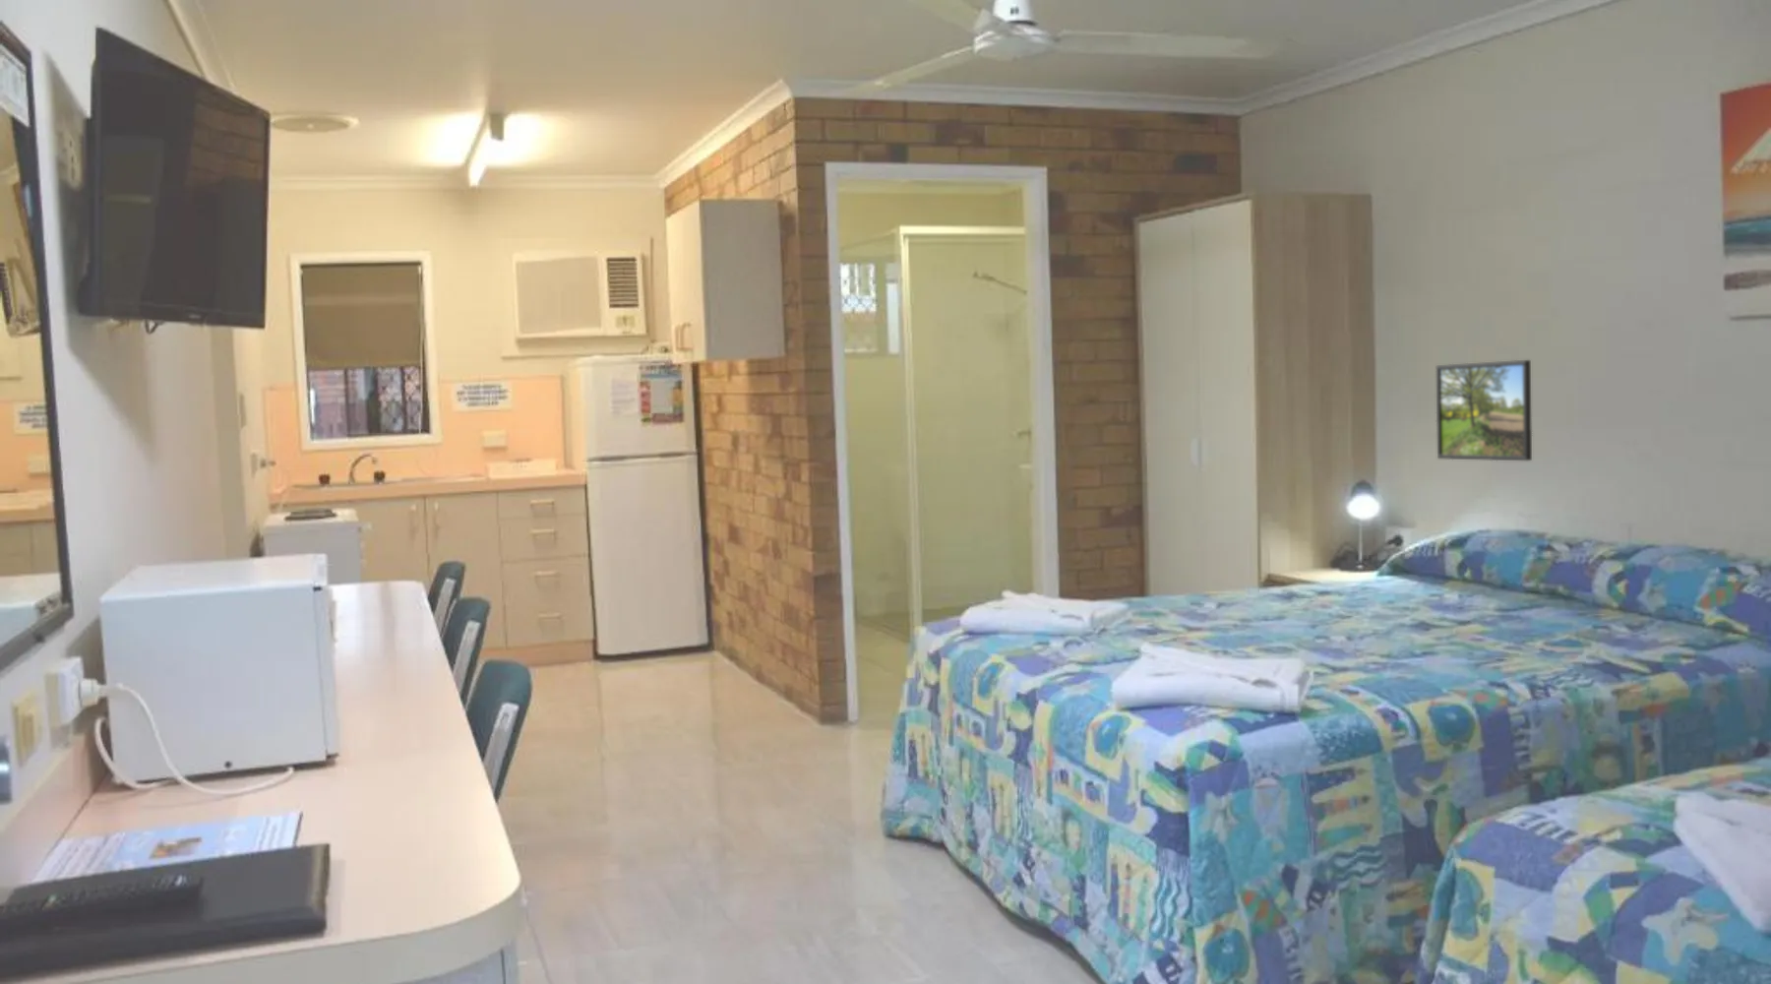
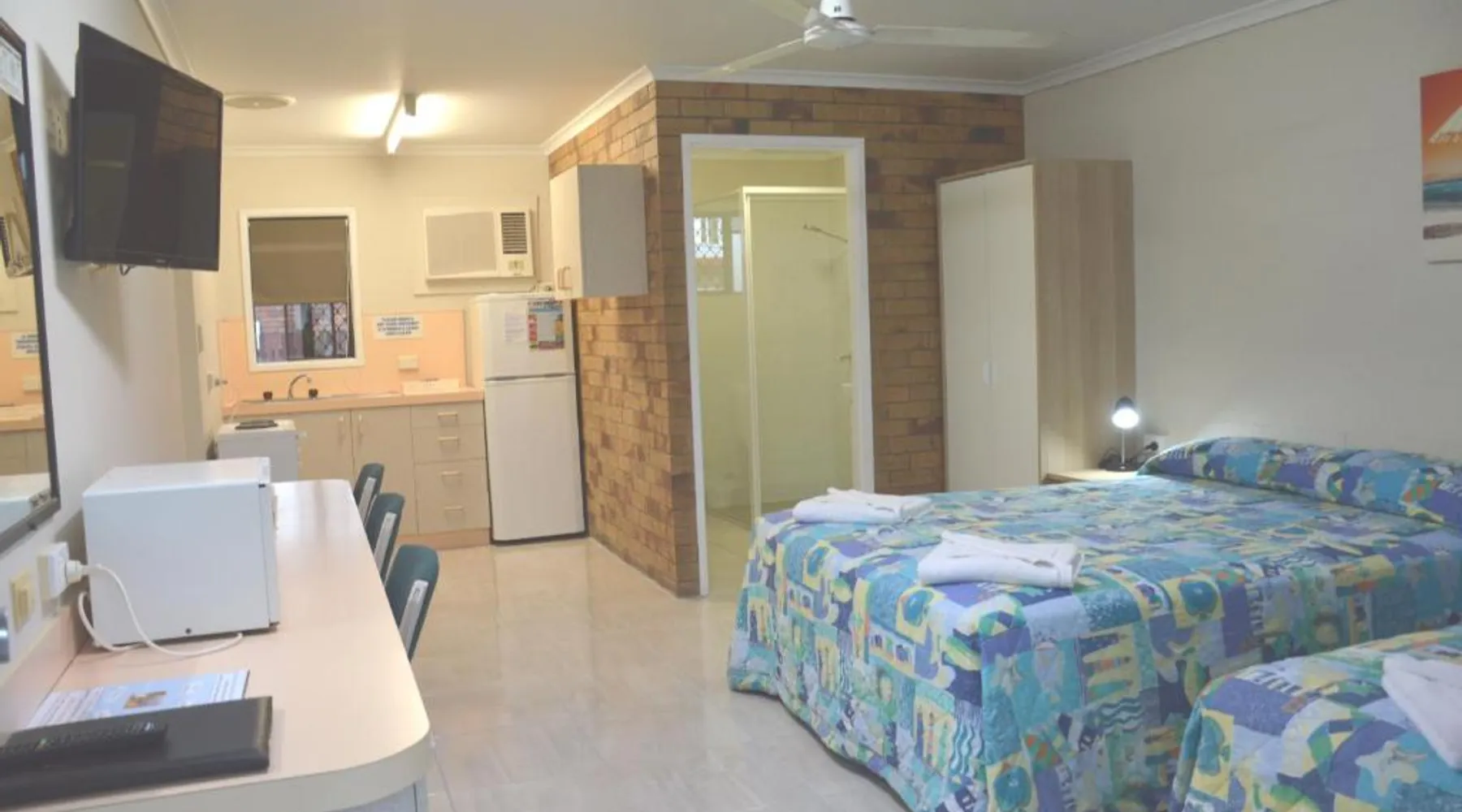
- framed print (1481, 411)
